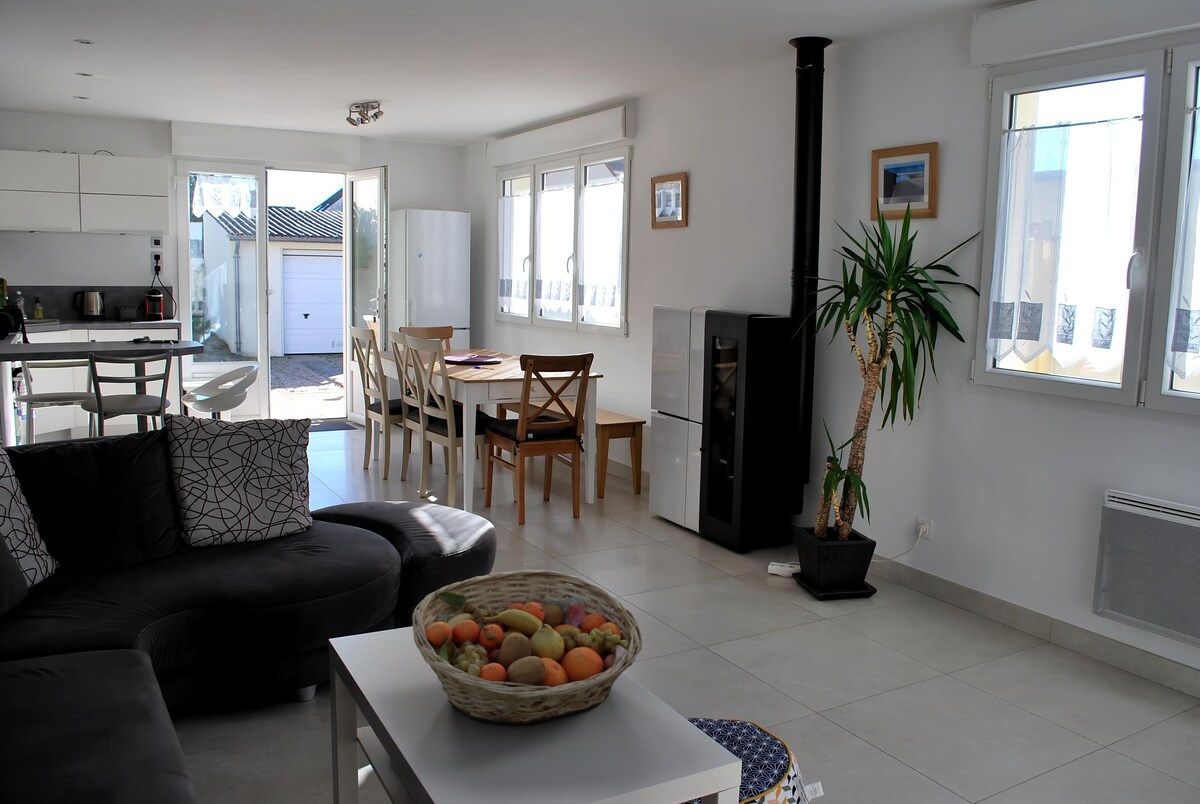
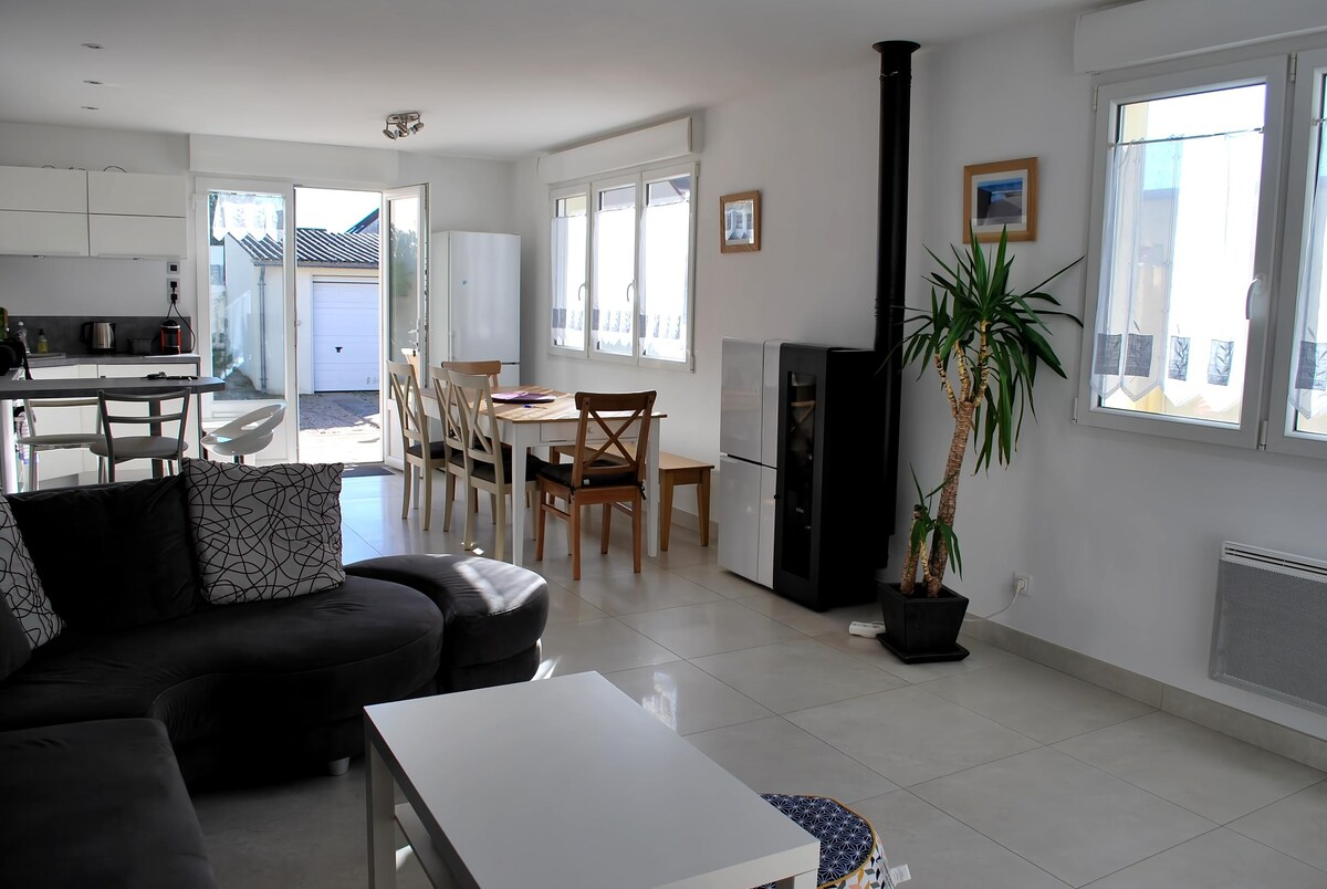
- fruit basket (528, 643)
